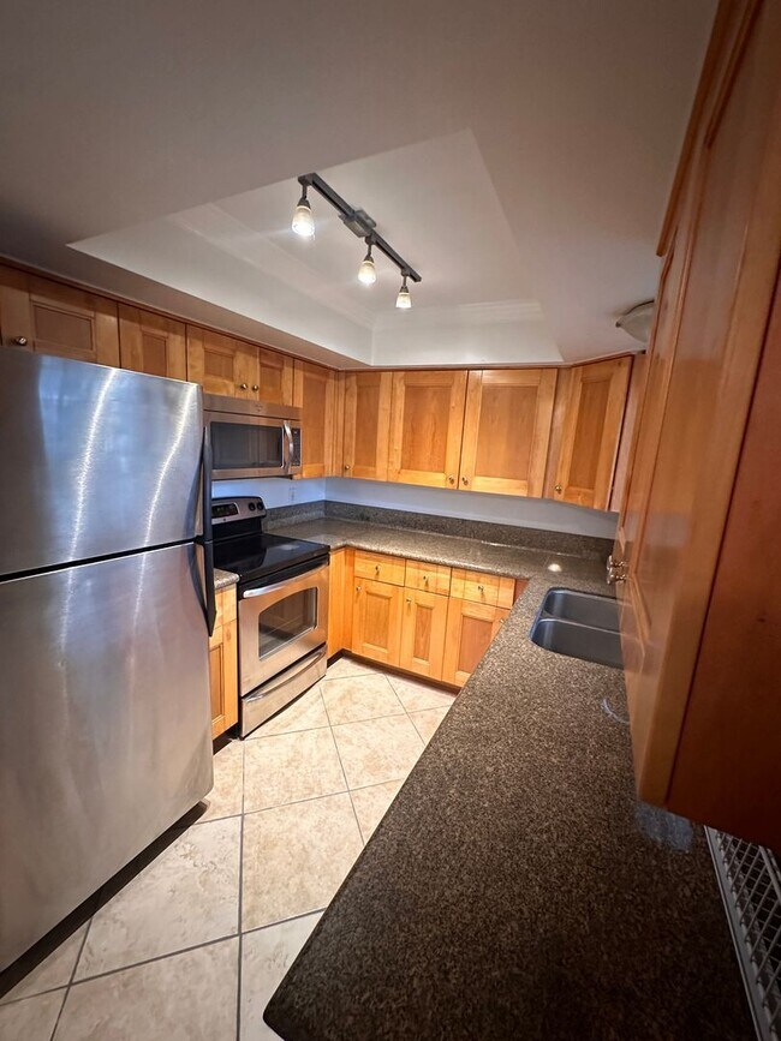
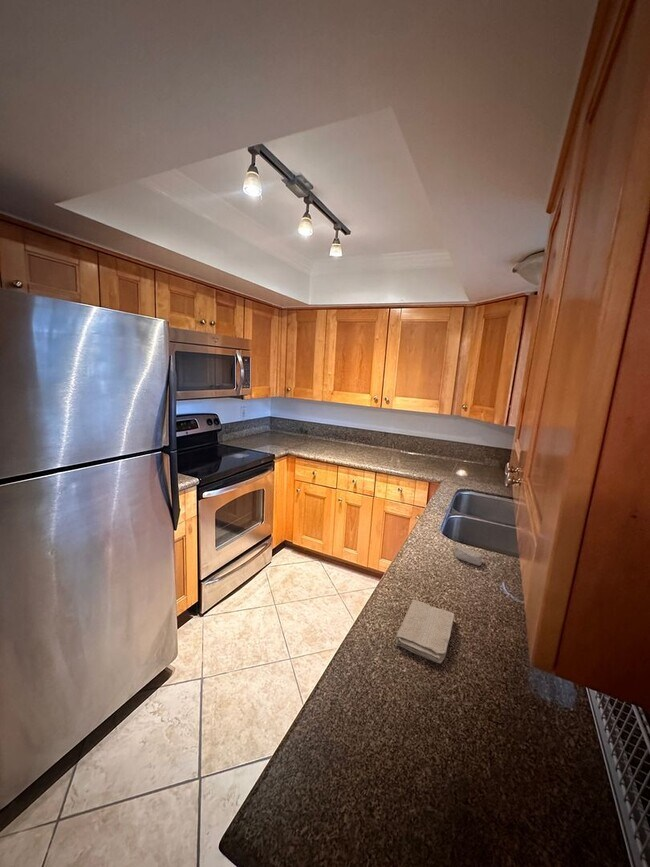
+ soap bar (468, 554)
+ washcloth (426, 627)
